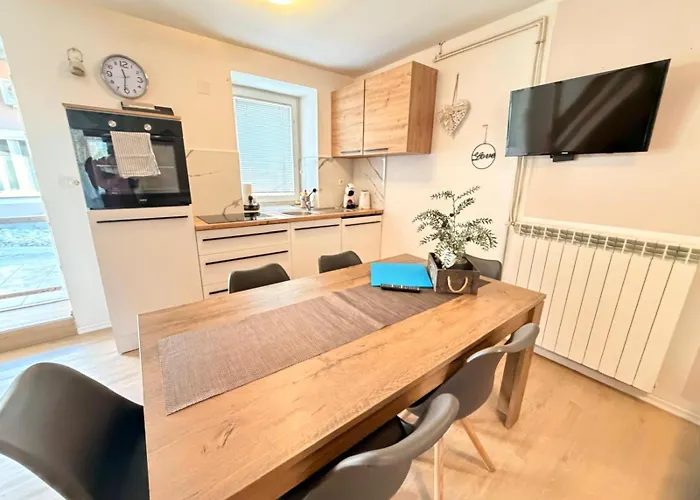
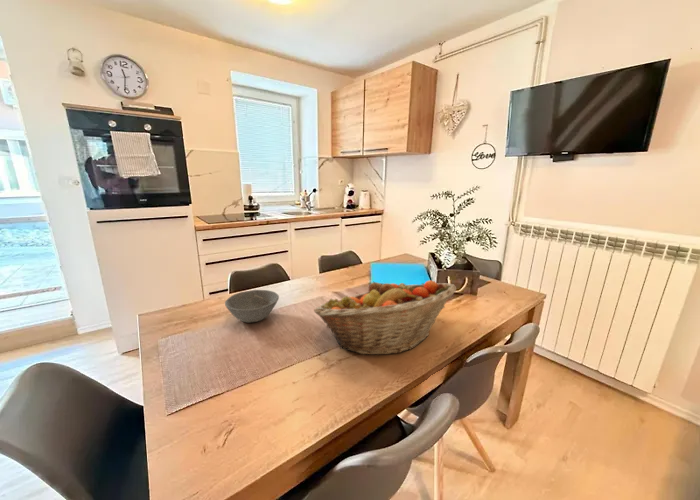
+ bowl (252, 307)
+ fruit basket (386, 308)
